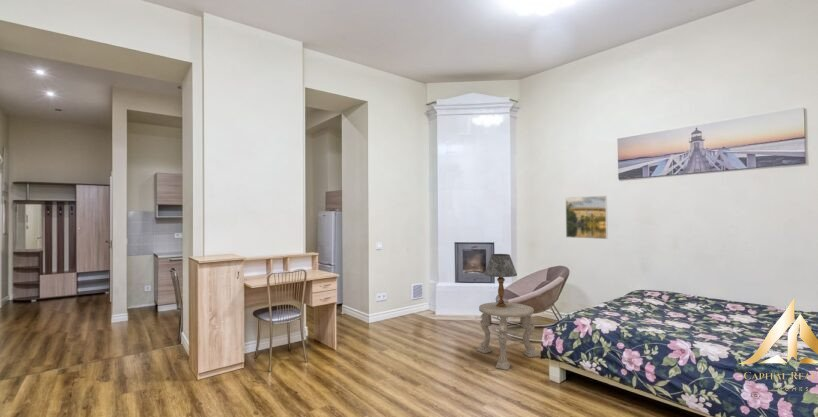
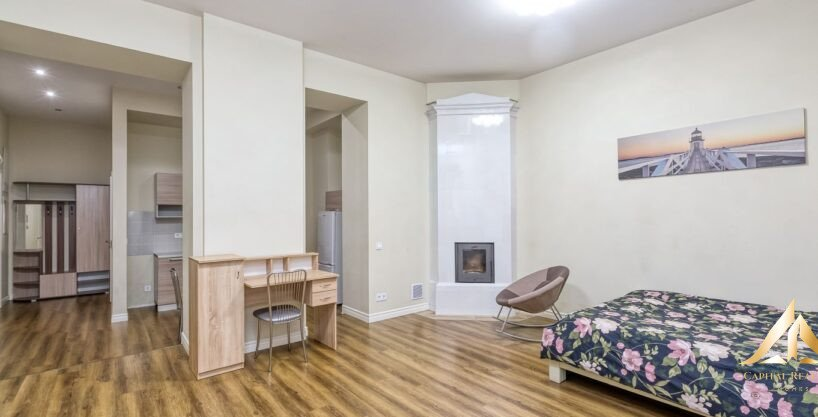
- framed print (585, 217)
- table lamp (500, 280)
- side table (504, 333)
